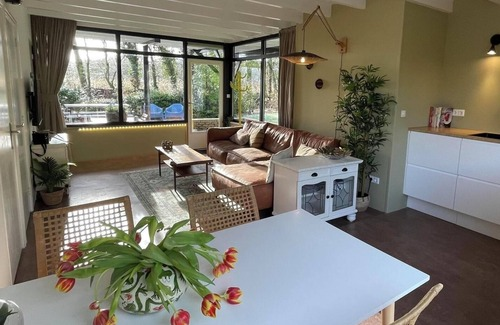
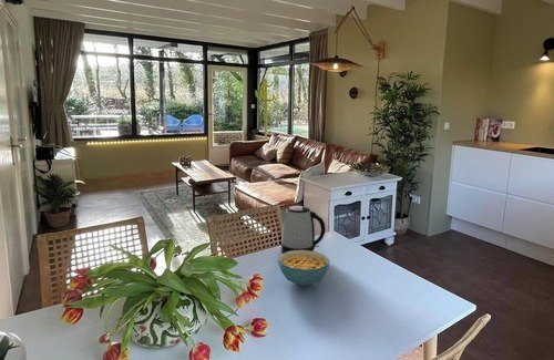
+ cereal bowl (302, 270)
+ kettle (302, 229)
